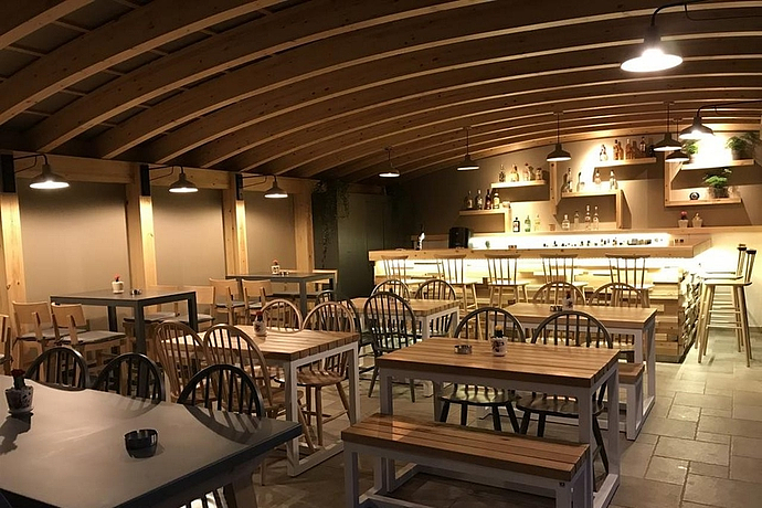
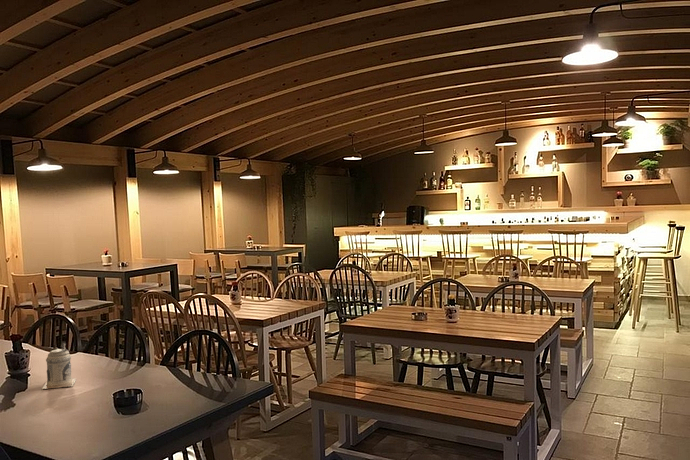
+ beer mug (58, 363)
